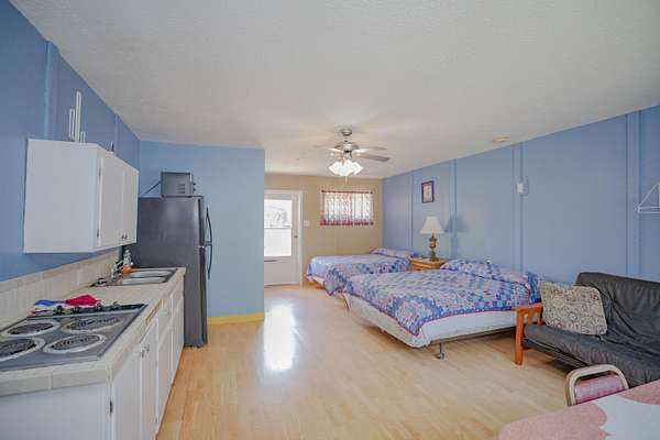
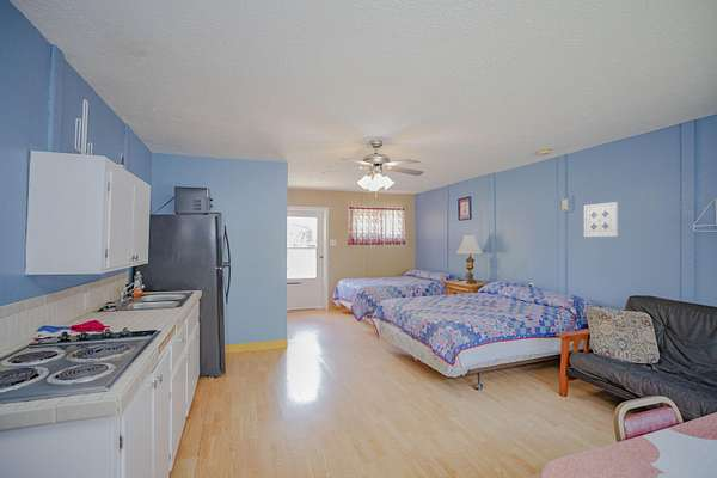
+ wall art (600, 220)
